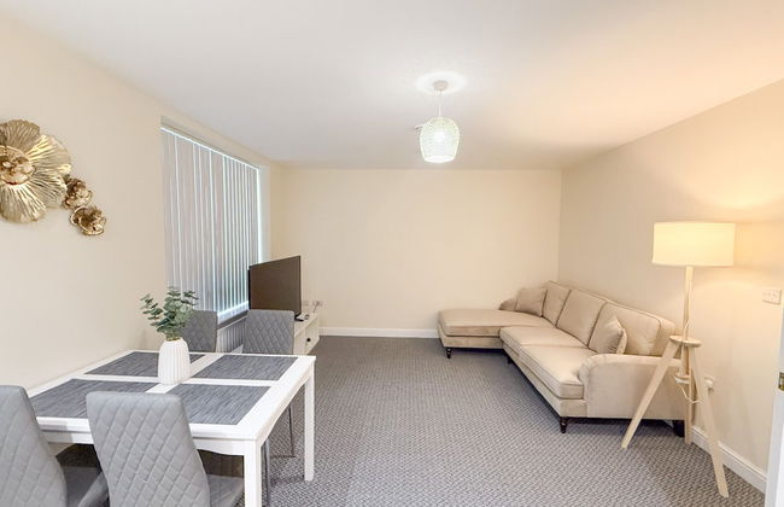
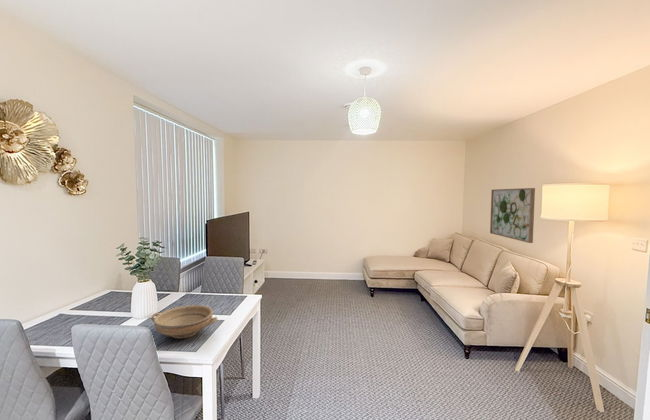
+ ceramic bowl (184, 323)
+ wall art (508, 213)
